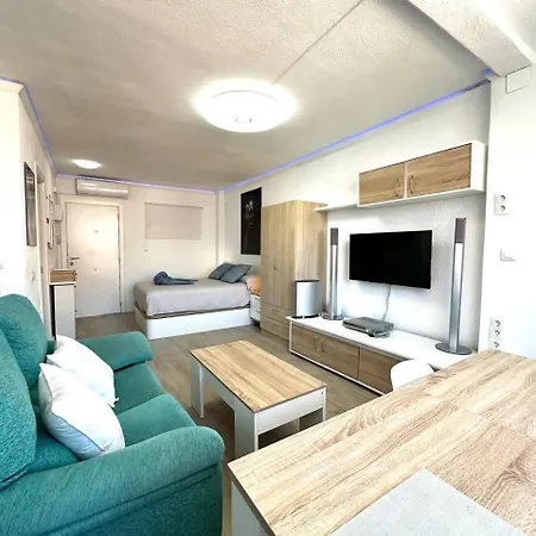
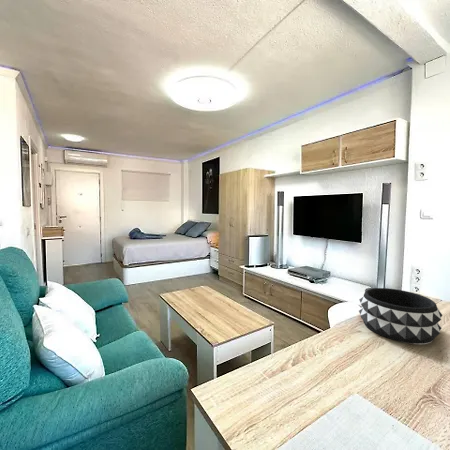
+ decorative bowl (397, 312)
